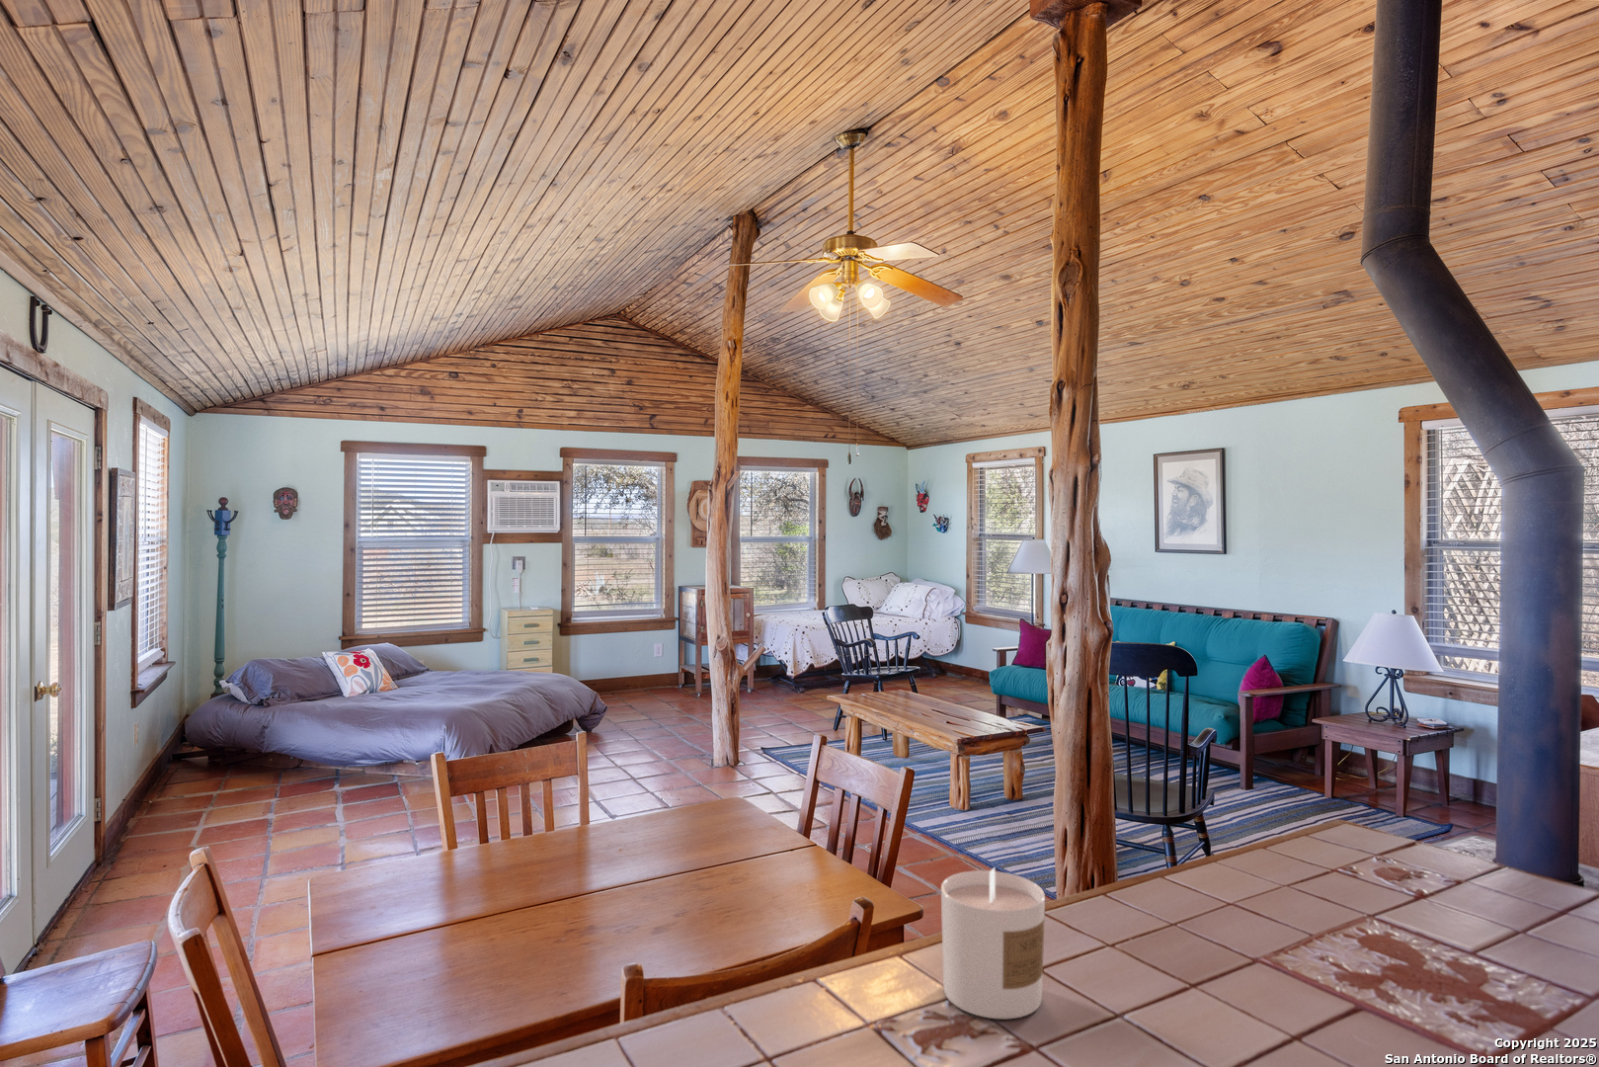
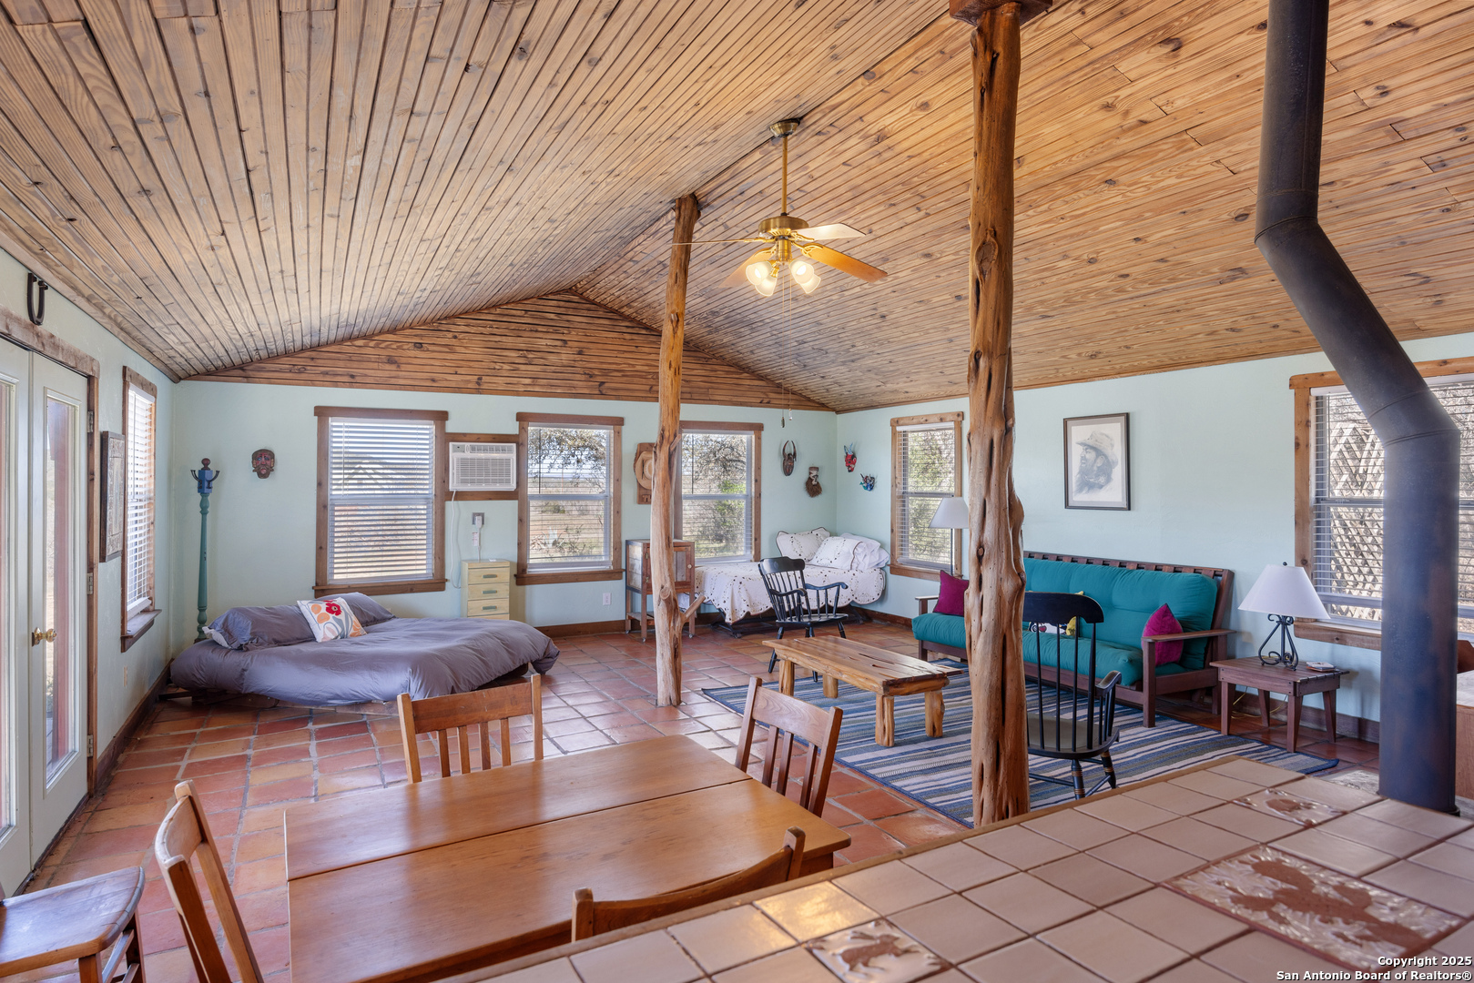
- candle (992, 931)
